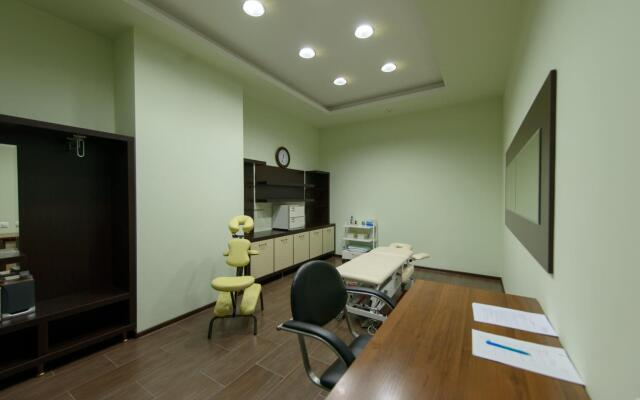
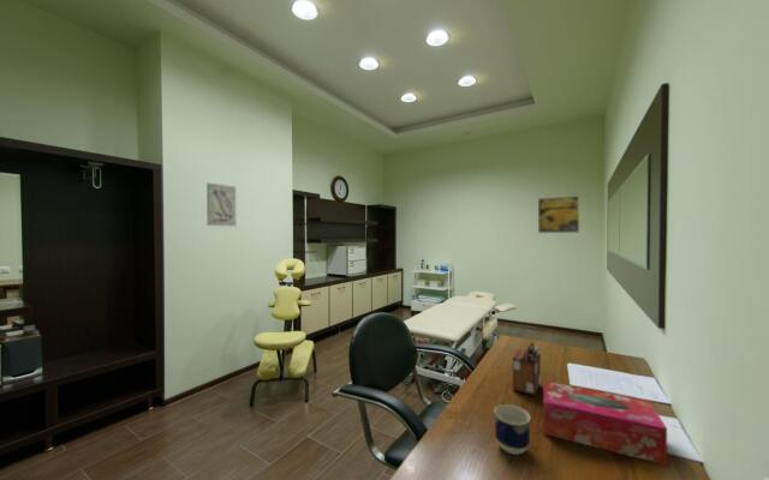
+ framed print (558, 215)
+ wall art (221, 205)
+ cup (509, 432)
+ desk organizer (526, 365)
+ tissue box (596, 416)
